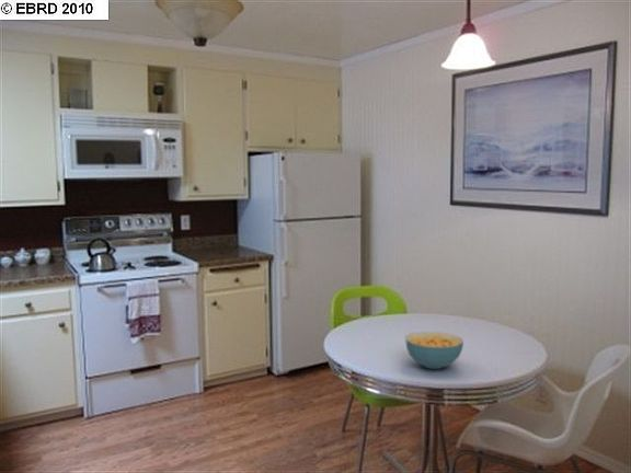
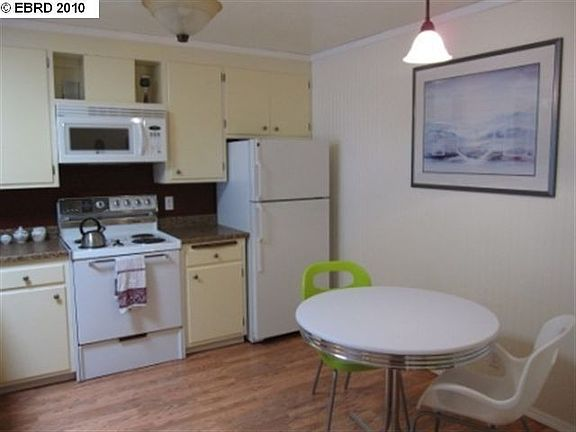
- cereal bowl (433, 353)
